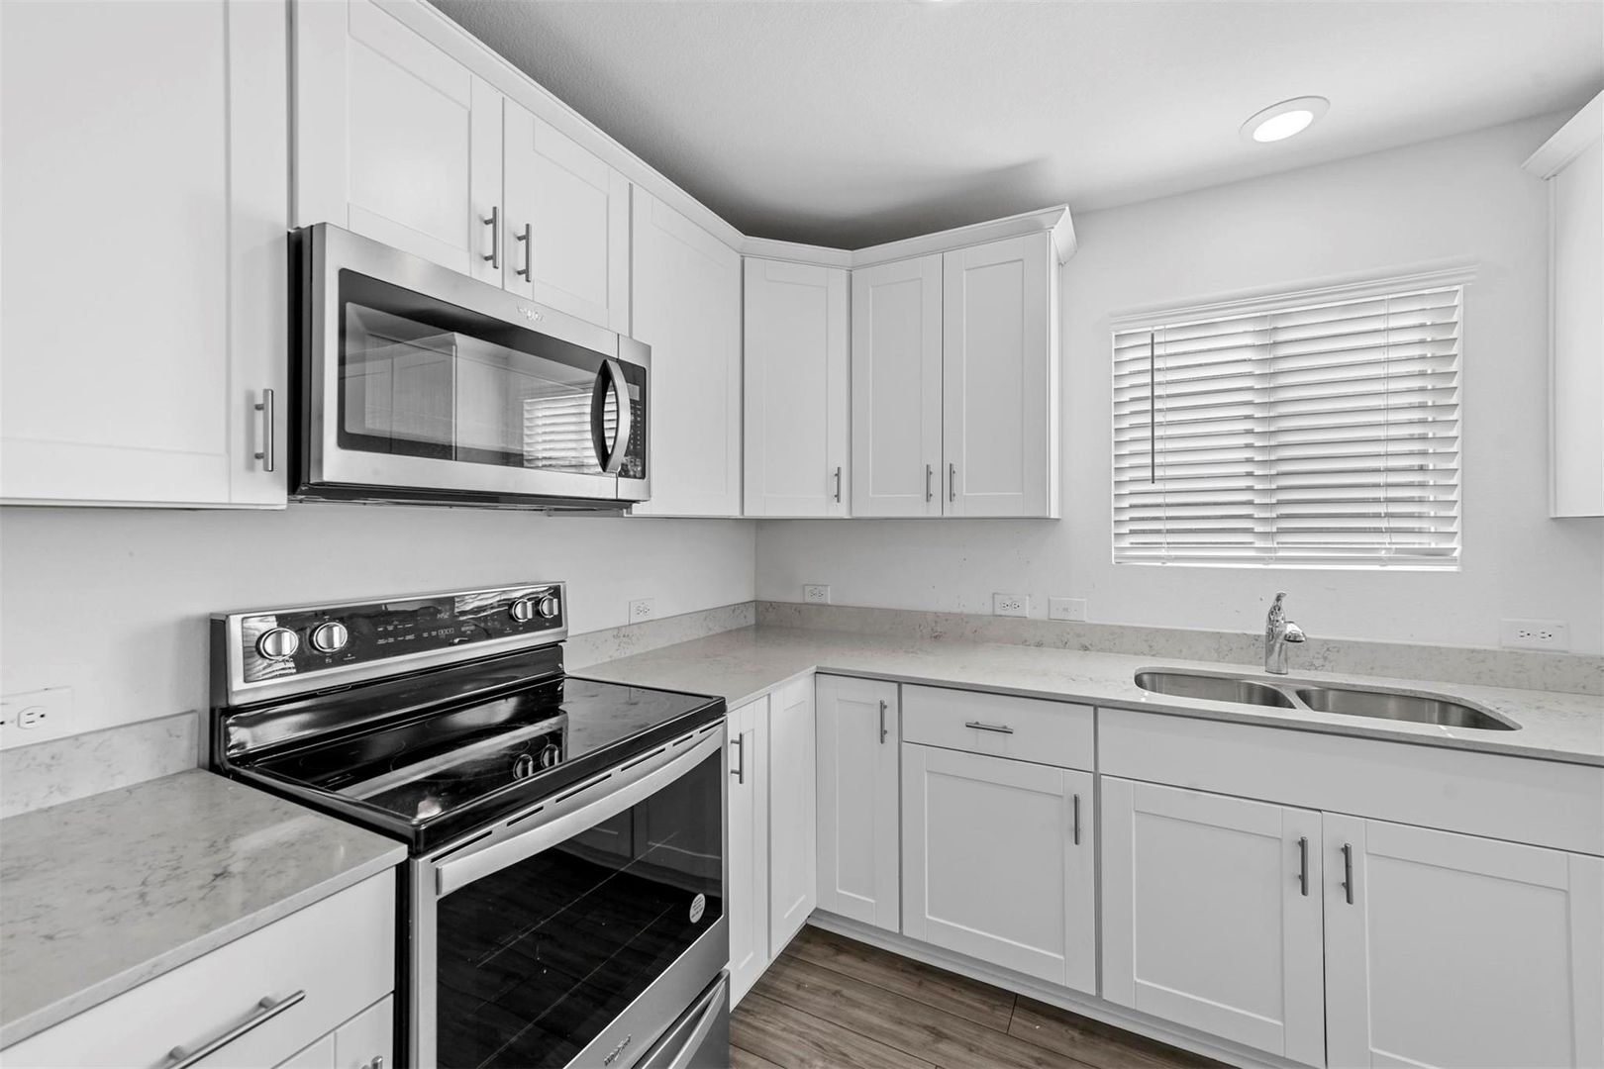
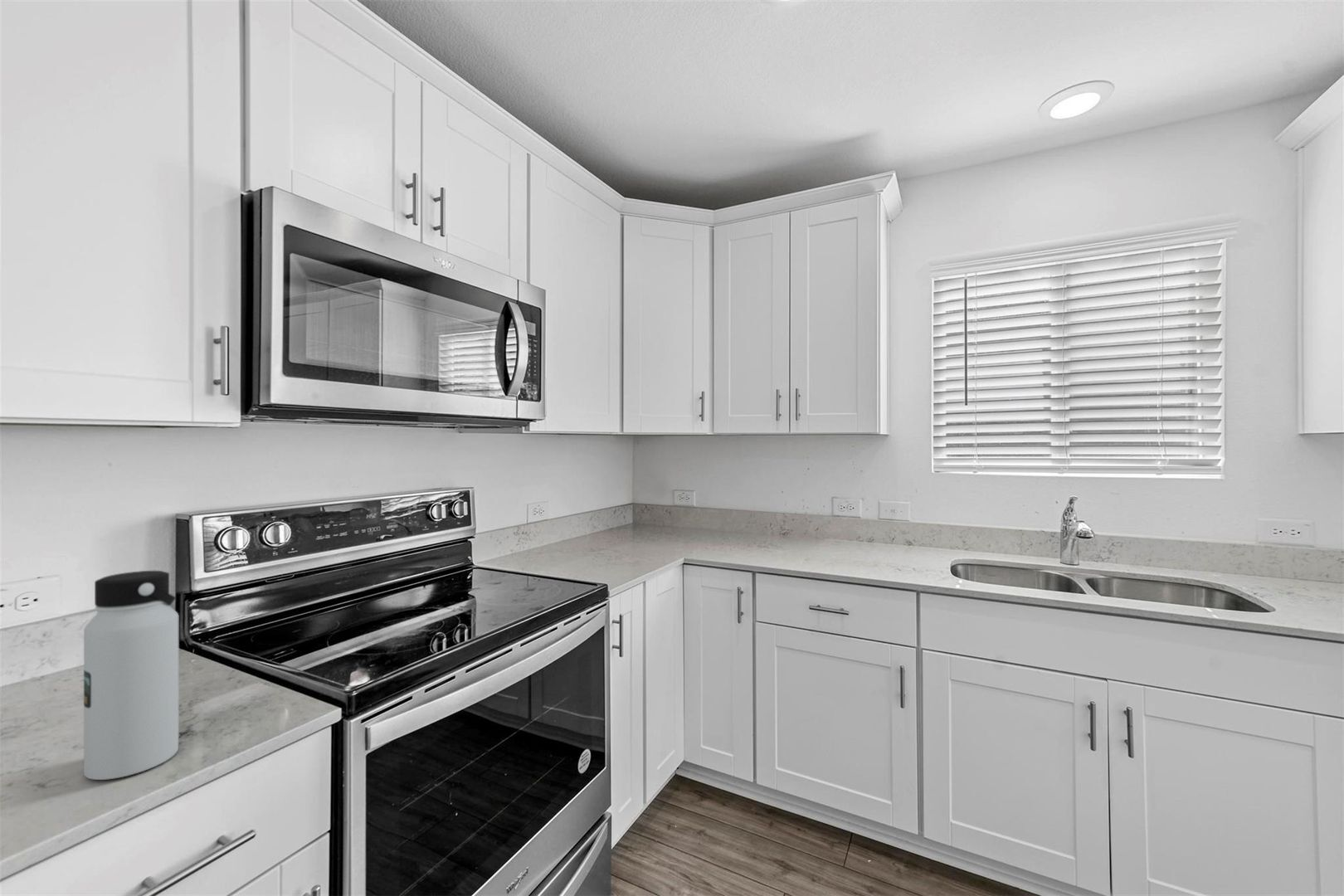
+ water bottle (133, 668)
